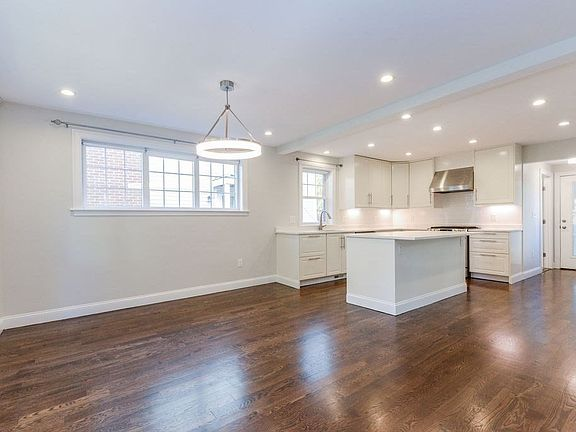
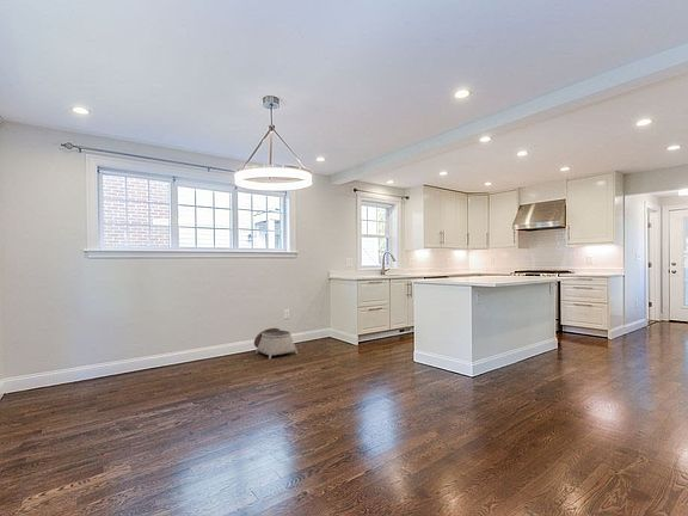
+ basket (274, 340)
